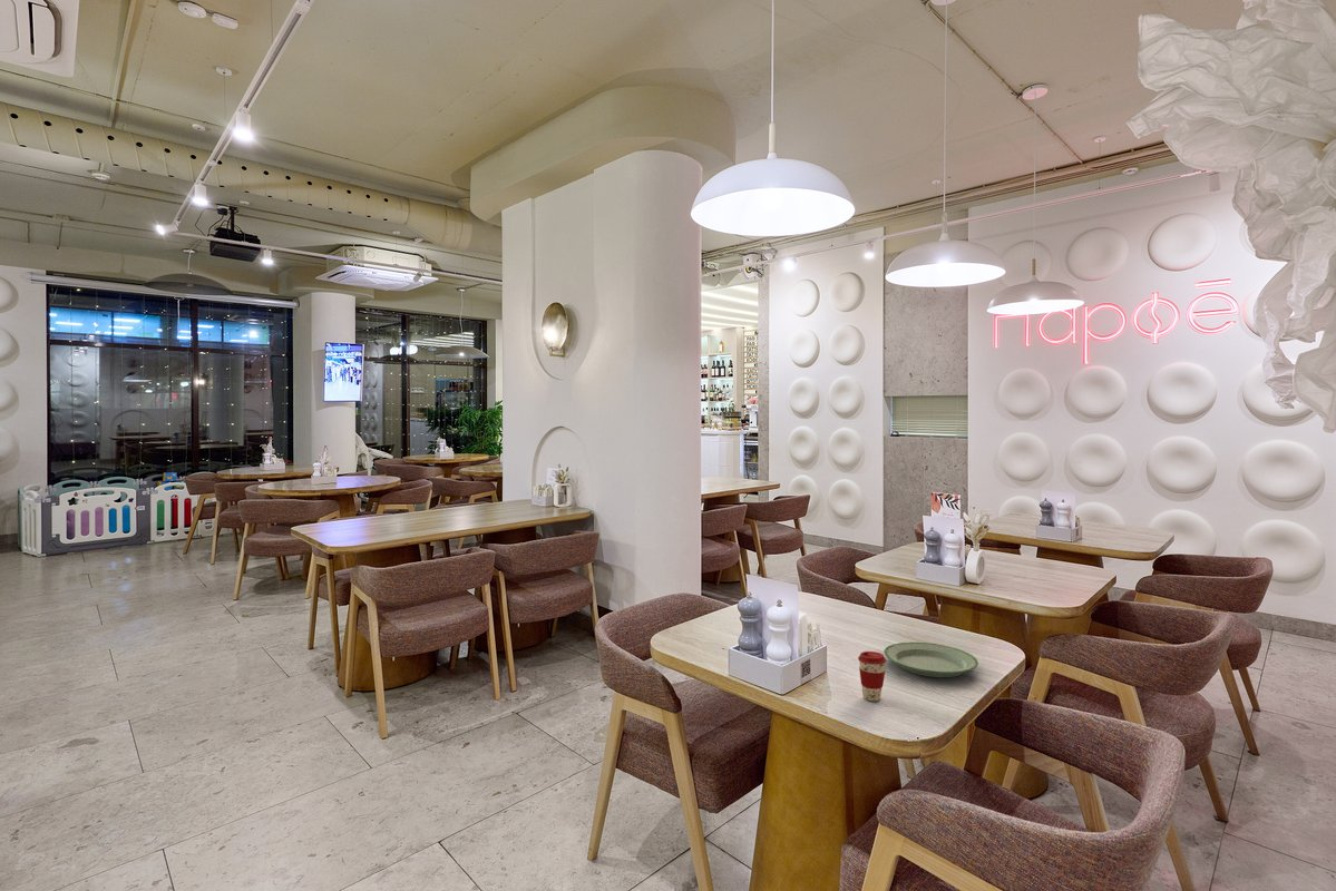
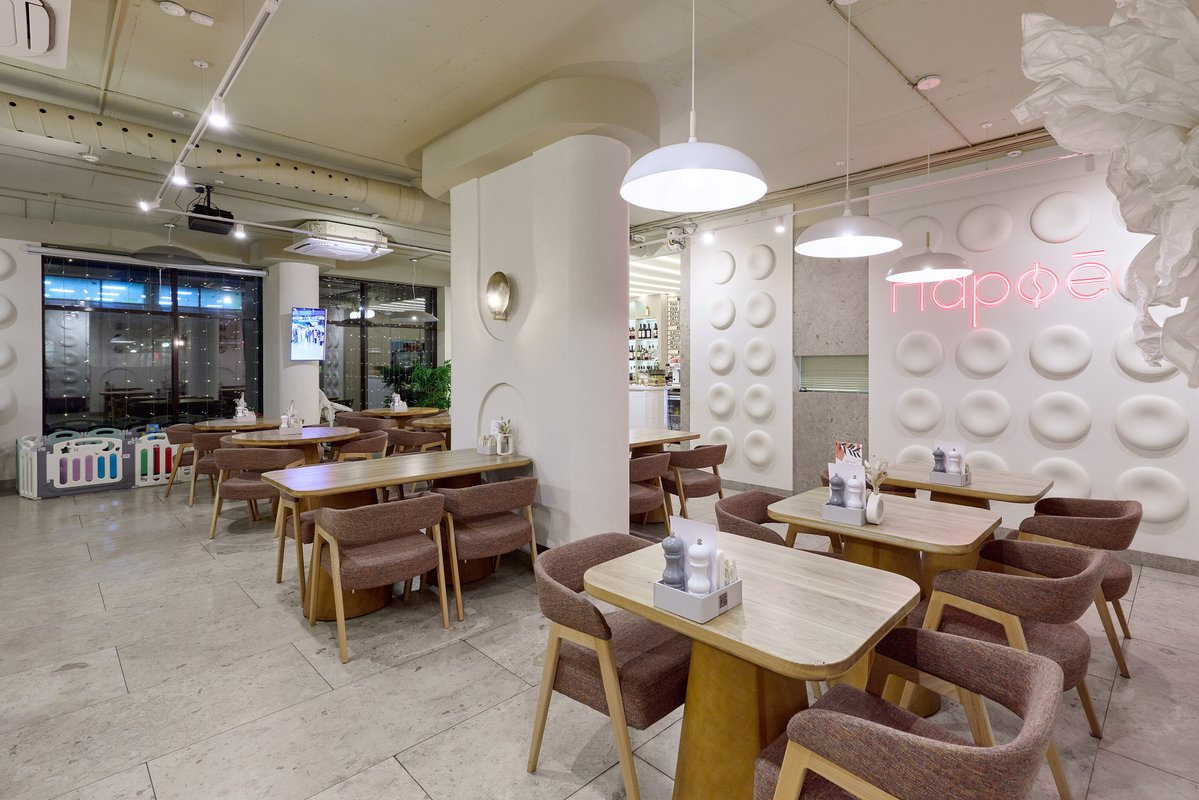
- coffee cup (871, 676)
- plate (929, 660)
